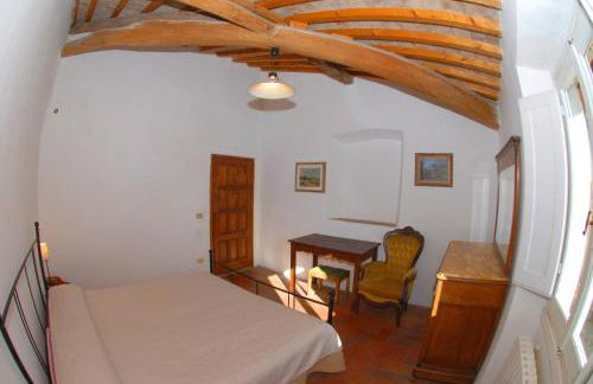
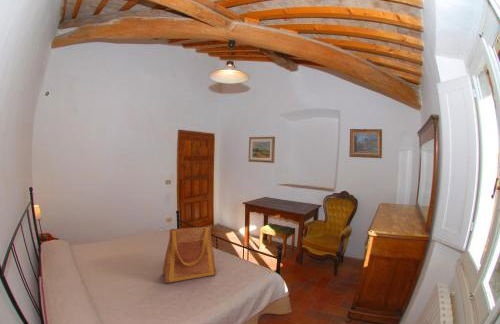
+ tote bag (190, 251)
